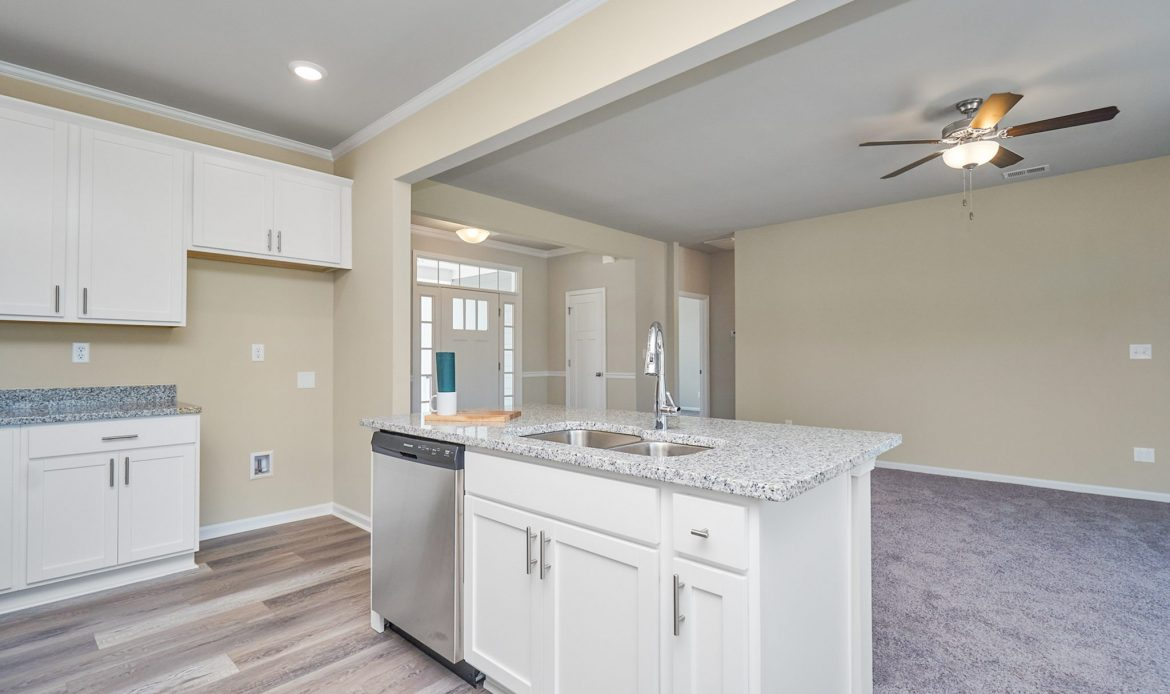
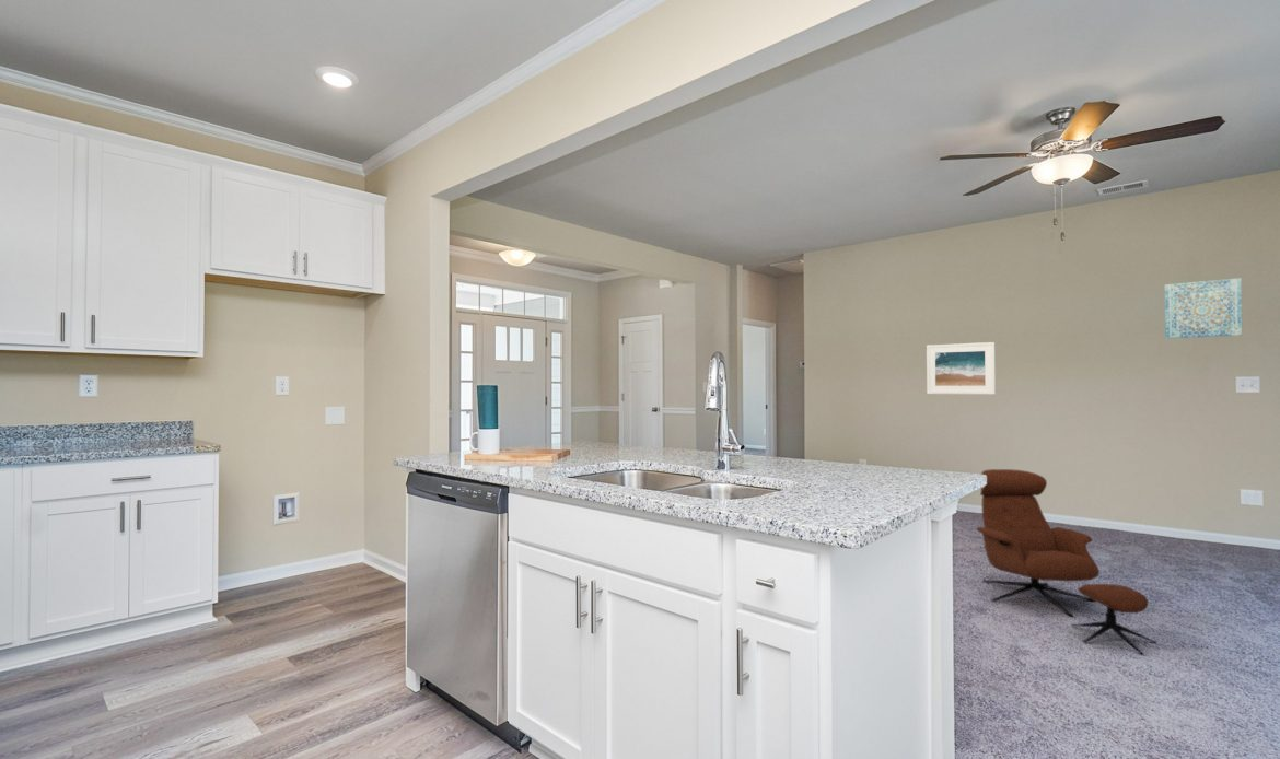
+ armchair (1059, 546)
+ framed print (959, 369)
+ wall art (1201, 308)
